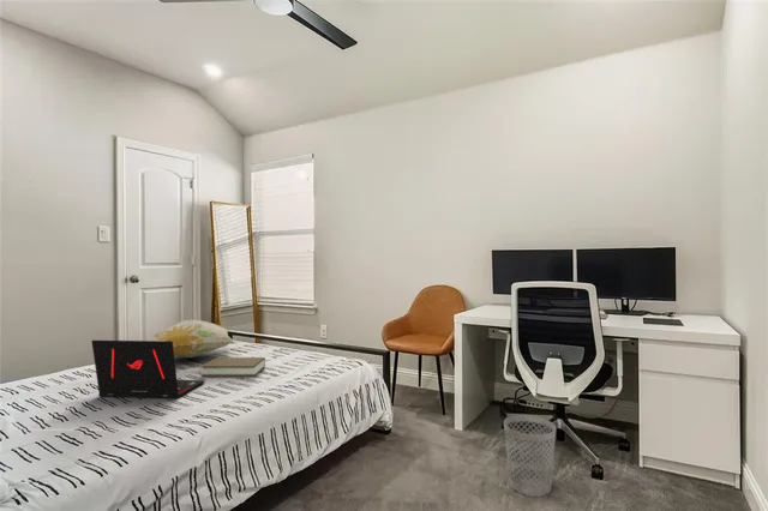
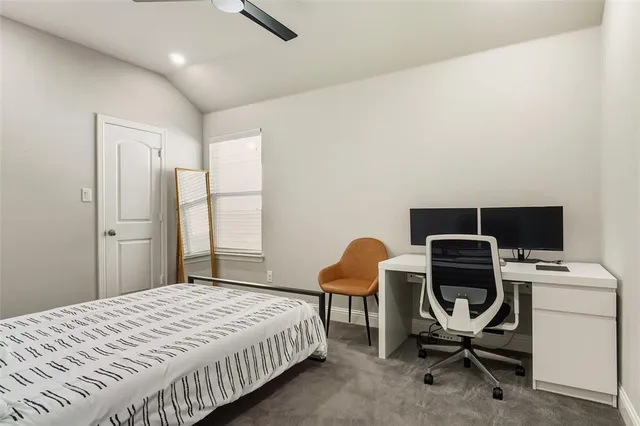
- book (234, 366)
- decorative pillow (192, 338)
- laptop (151, 362)
- wastebasket (529, 455)
